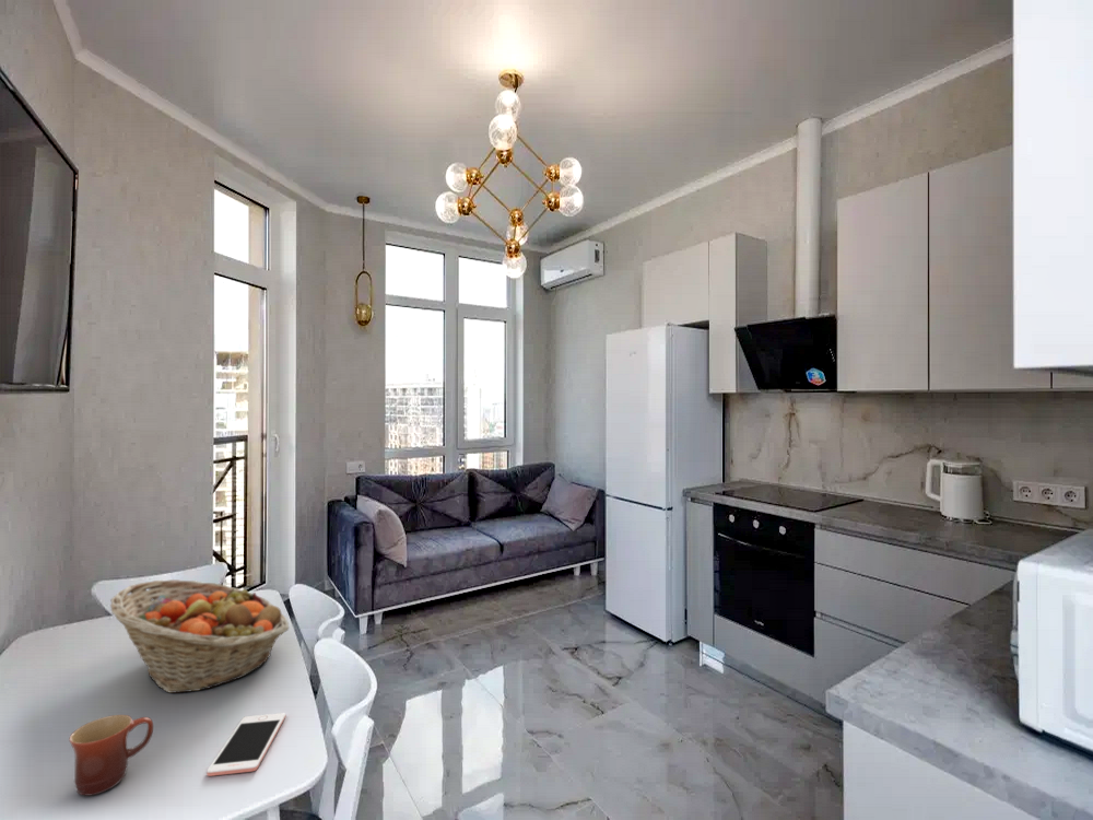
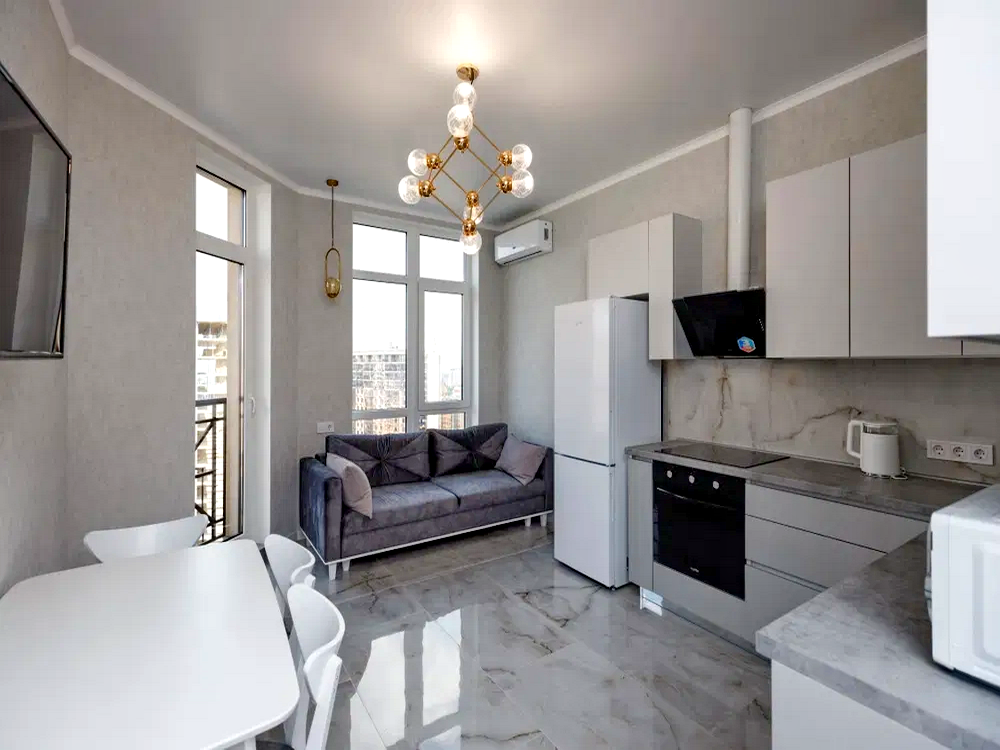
- mug (113, 752)
- cell phone (249, 741)
- fruit basket (204, 623)
